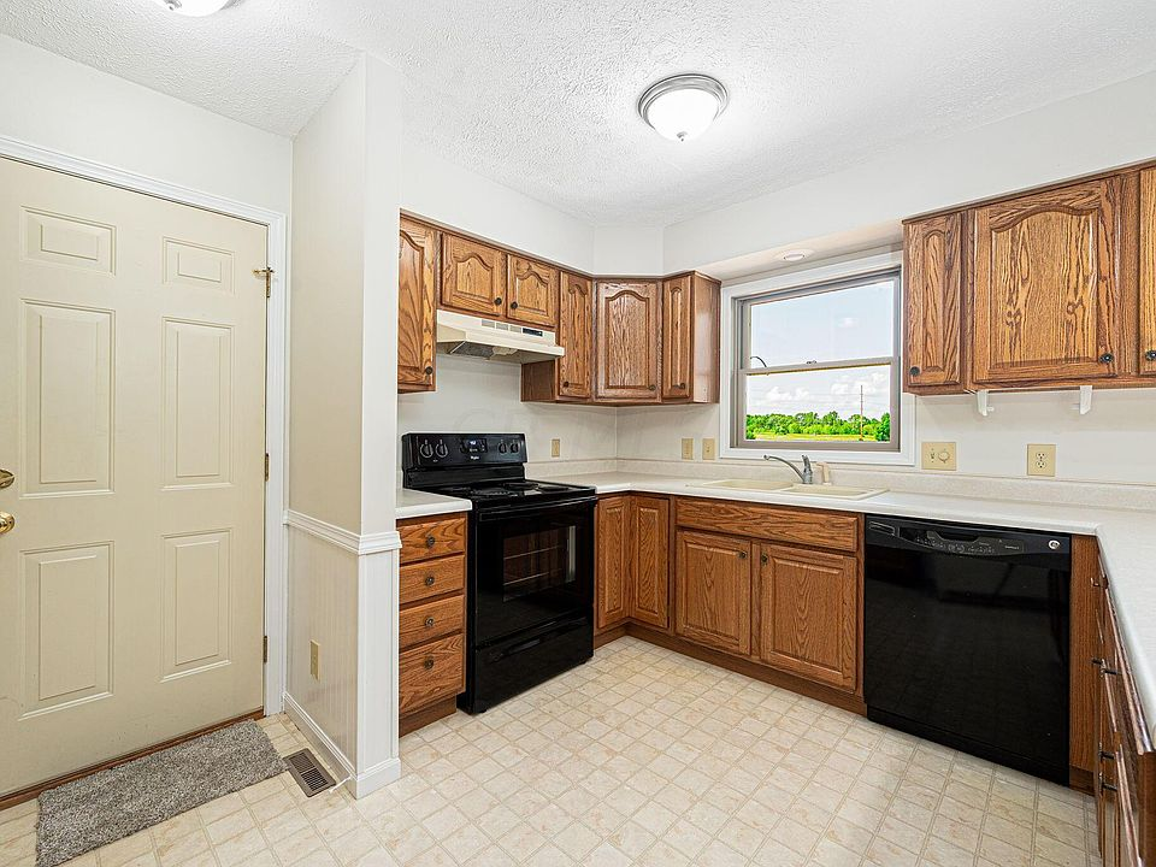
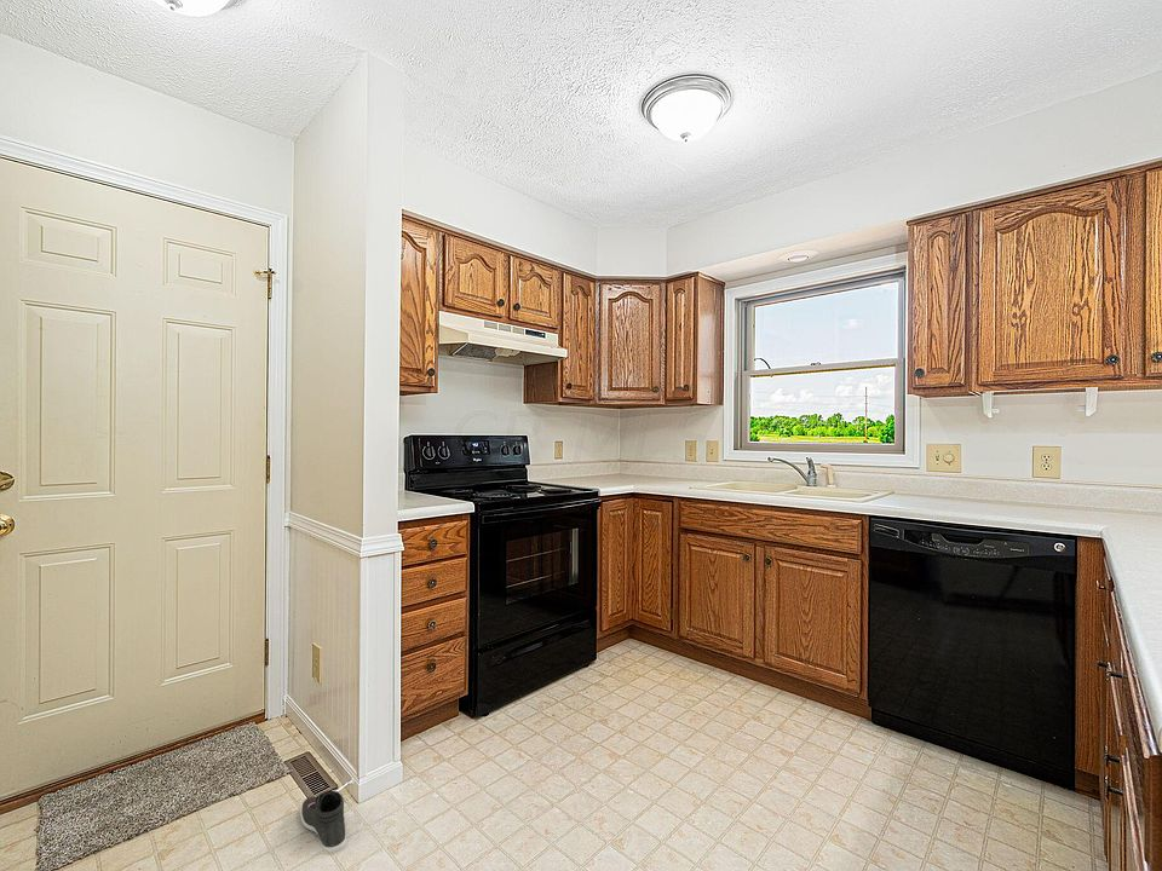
+ sneaker (323, 806)
